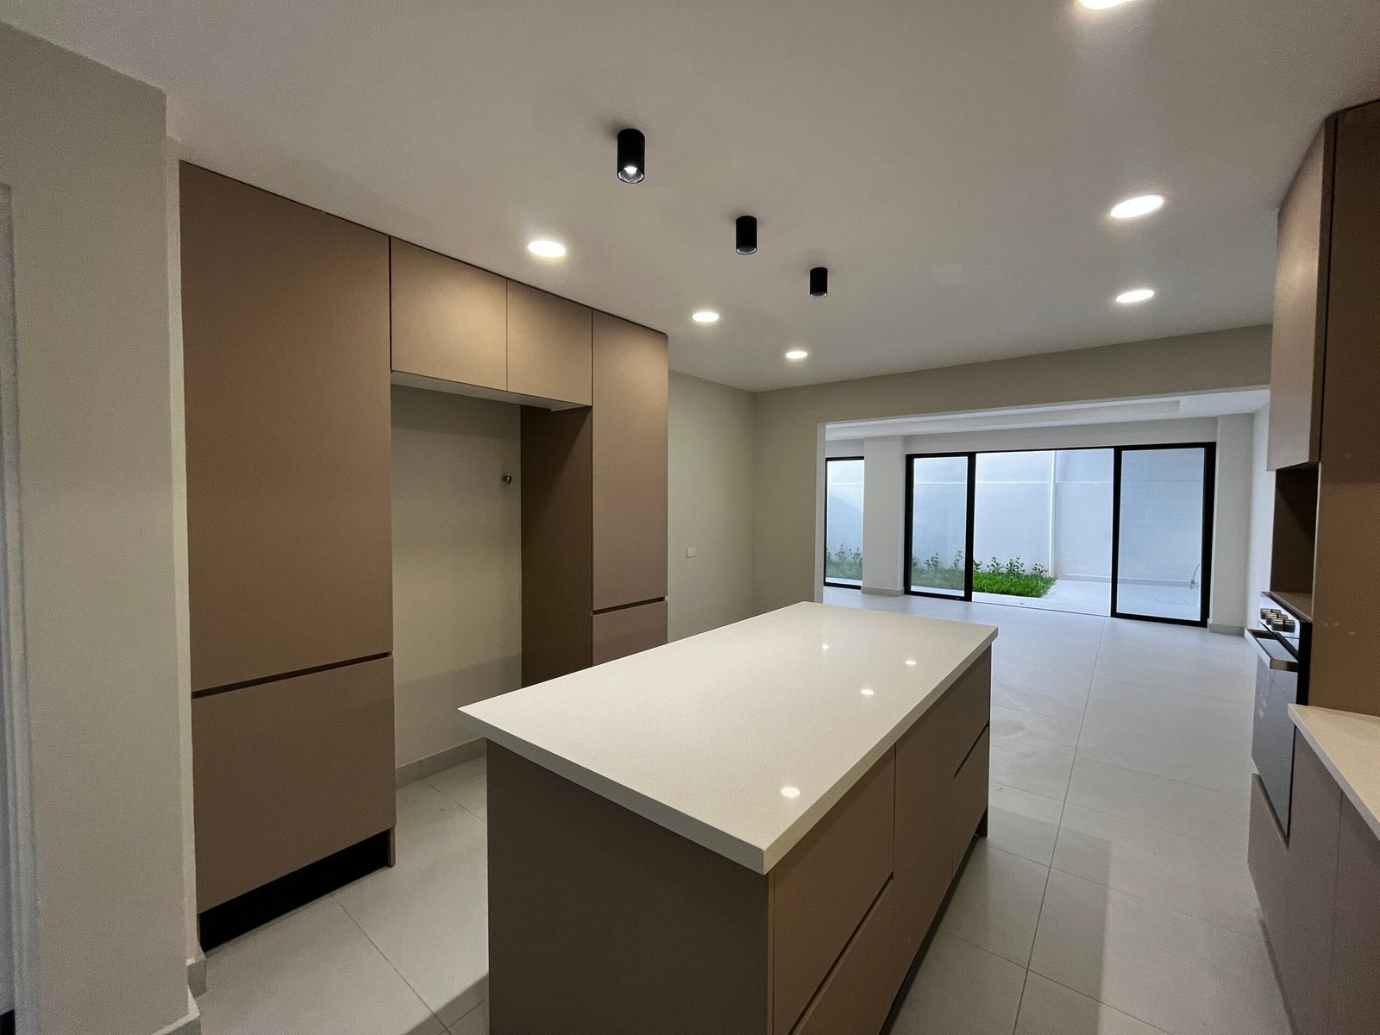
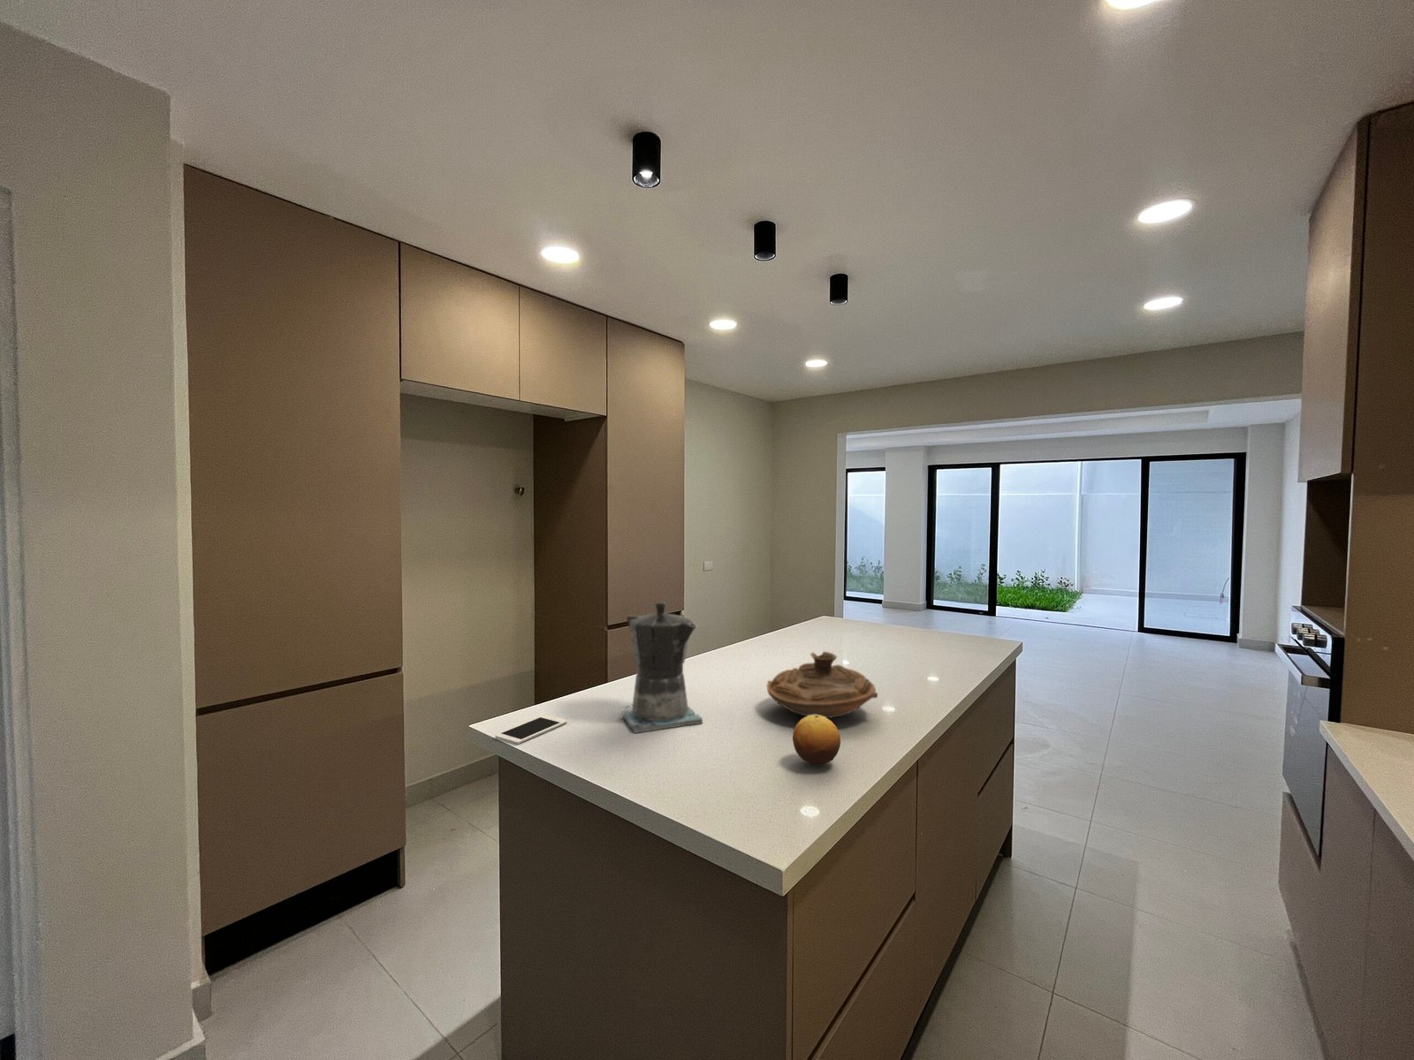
+ fruit (816, 739)
+ cell phone (532, 728)
+ decorative bowl (821, 681)
+ coffee maker (659, 659)
